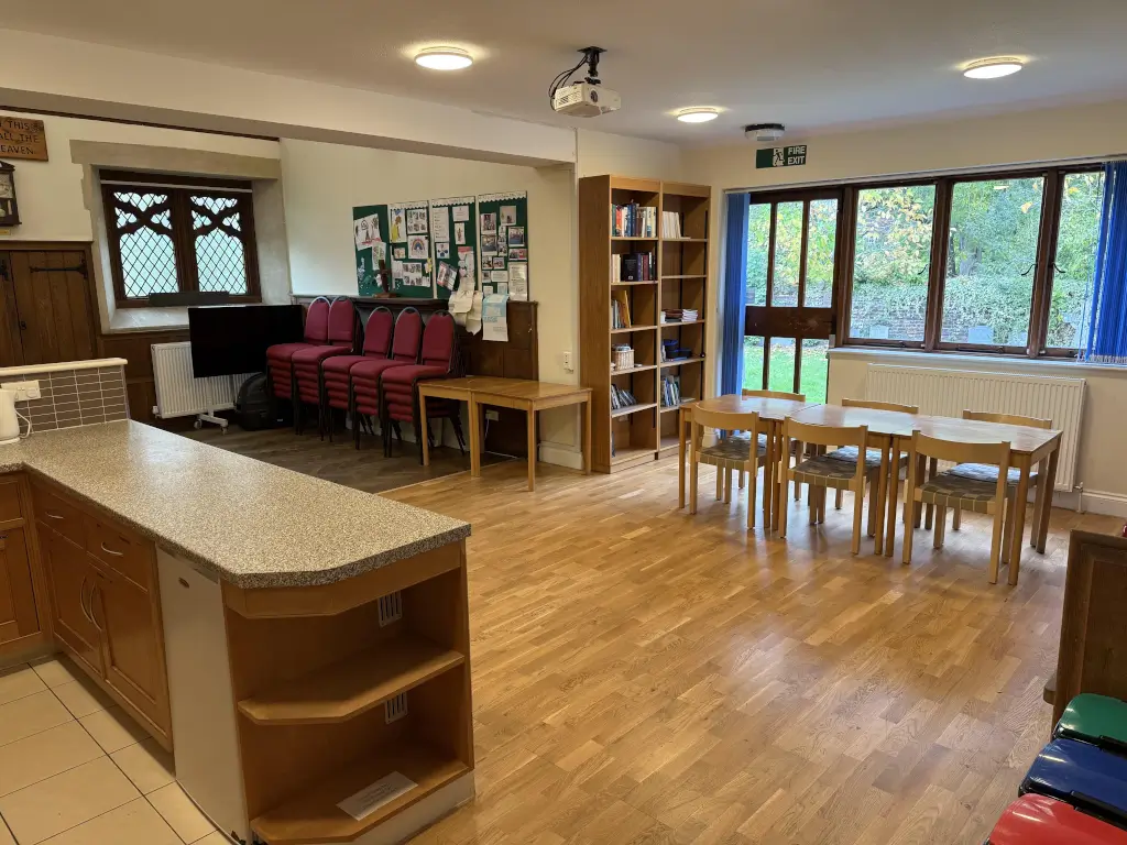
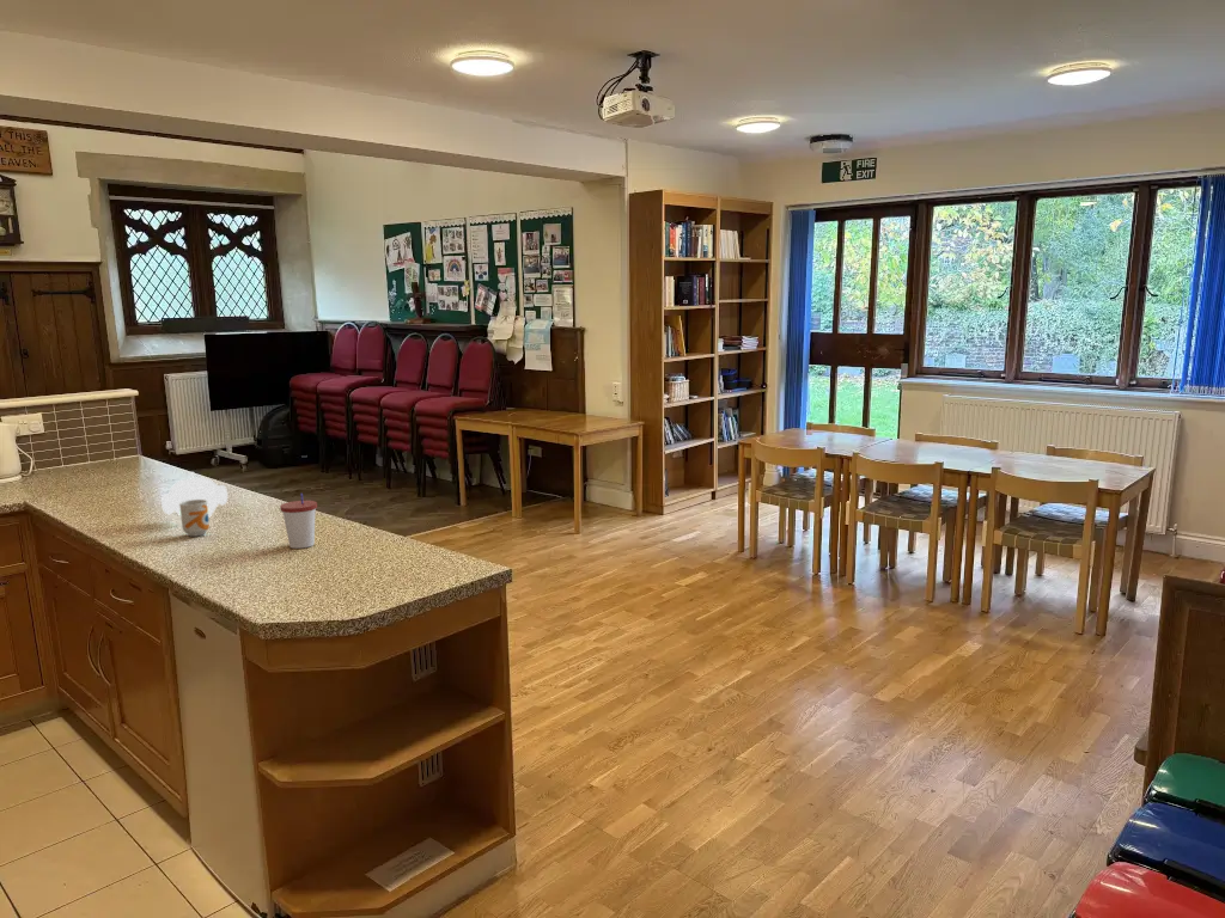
+ cup (299, 519)
+ teapot (195, 496)
+ mug (197, 518)
